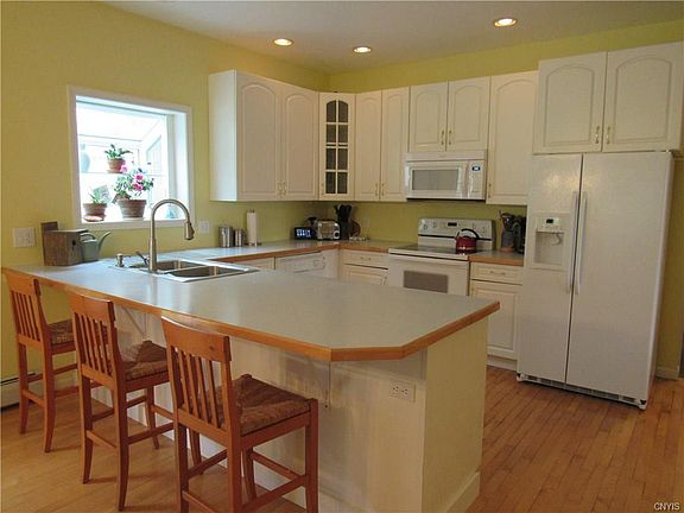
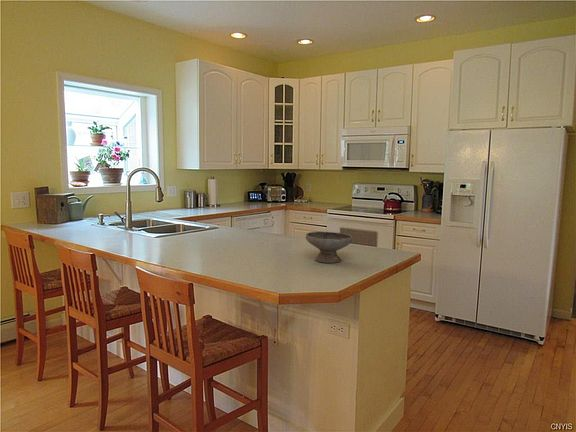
+ bowl (328, 247)
